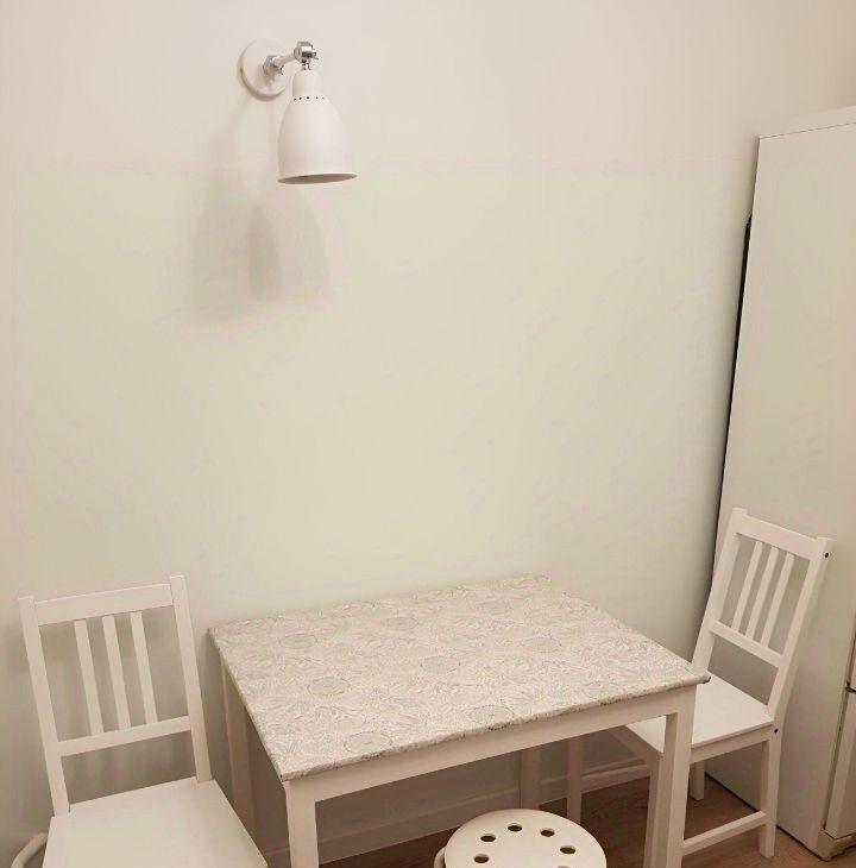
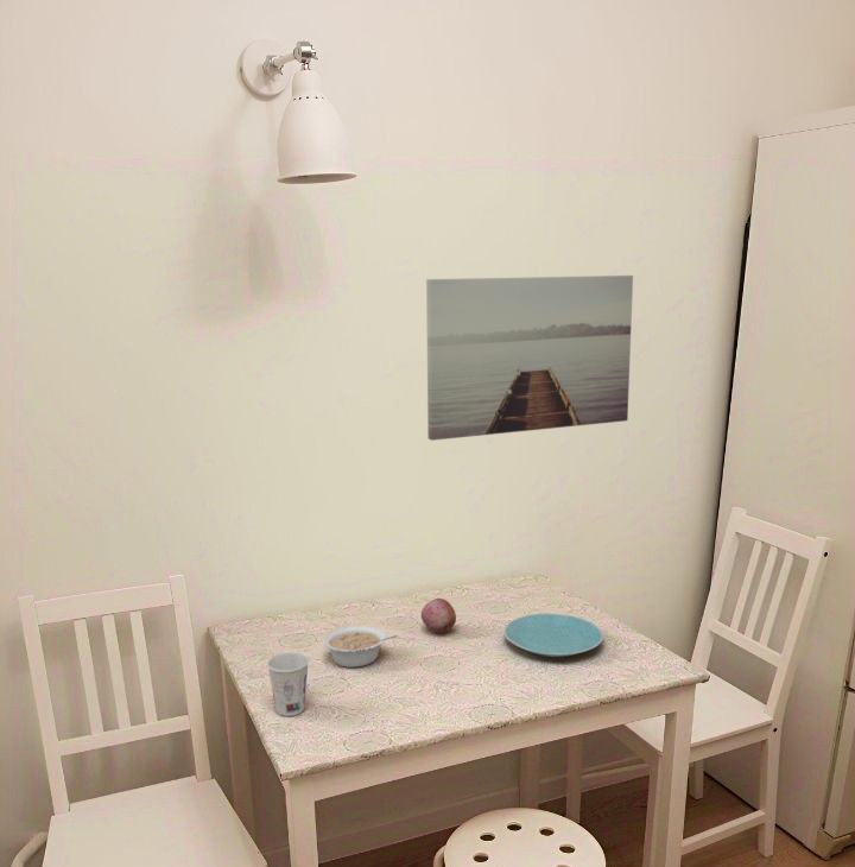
+ legume (357, 645)
+ plate (552, 637)
+ fruit (438, 615)
+ cup (289, 684)
+ wall art (533, 354)
